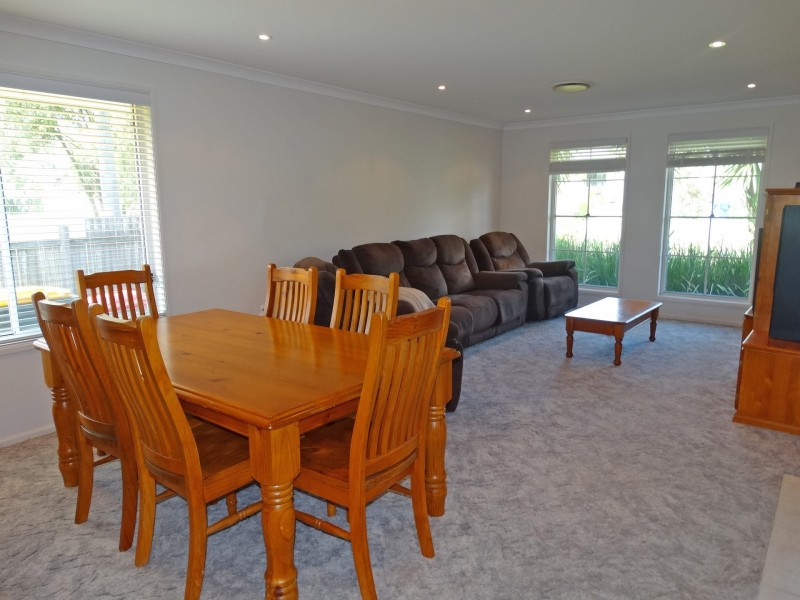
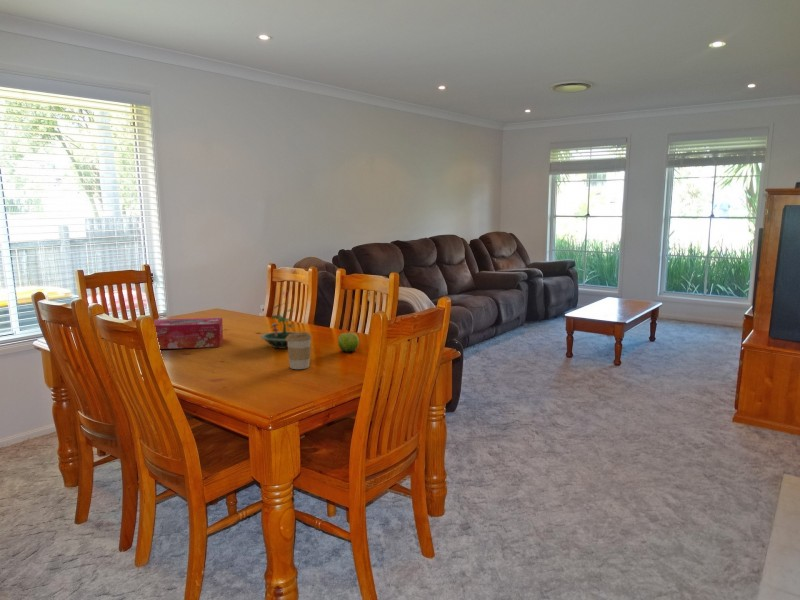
+ terrarium (284, 311)
+ fruit (348, 341)
+ coffee cup (299, 349)
+ tissue box (186, 332)
